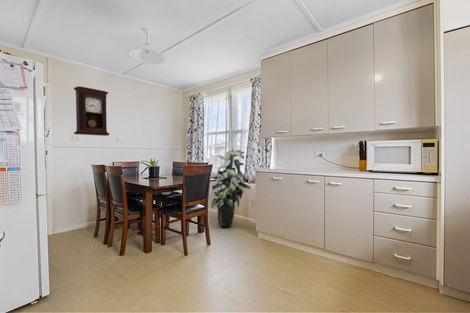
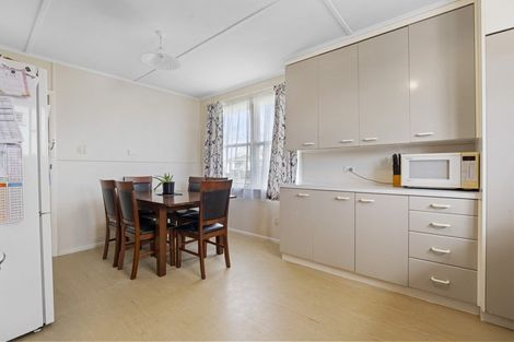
- indoor plant (226, 185)
- pendulum clock (92, 112)
